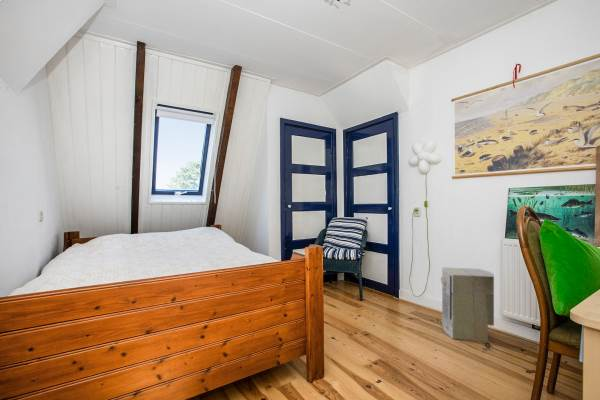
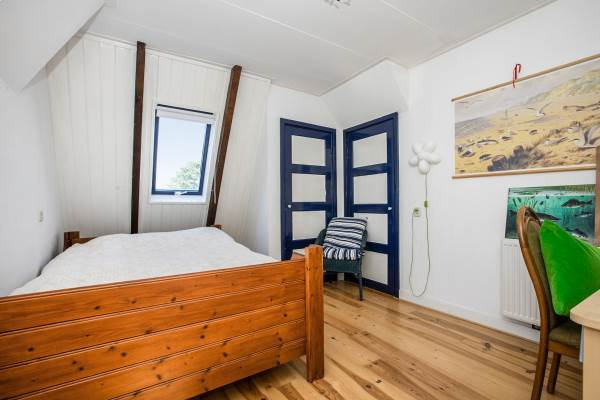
- air purifier (466, 302)
